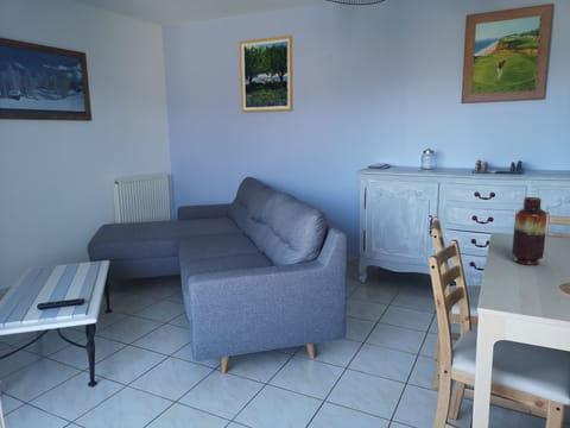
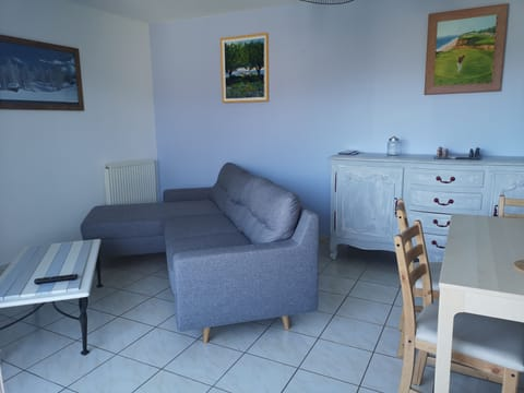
- vase (530, 229)
